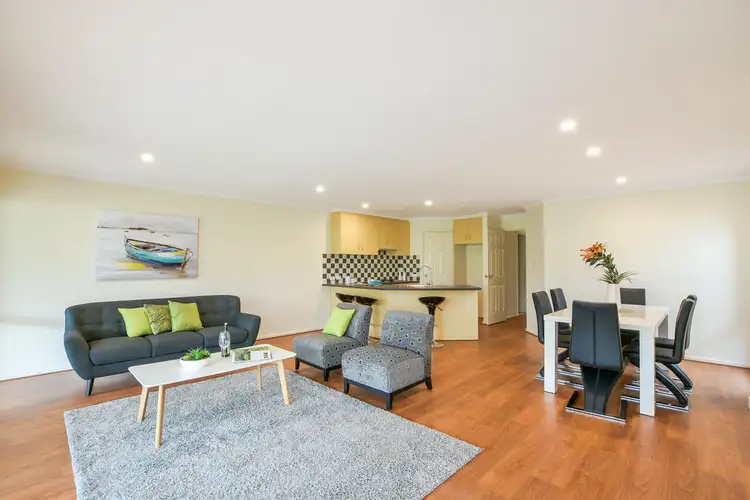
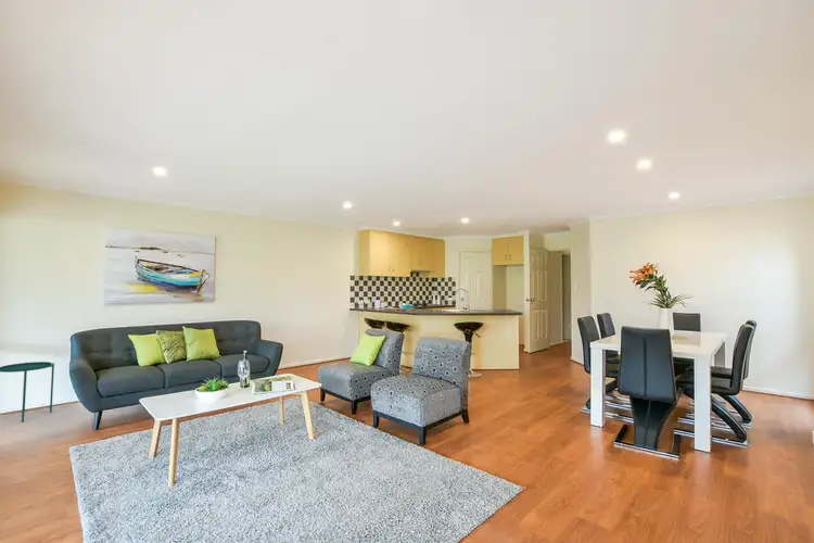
+ side table (24, 391)
